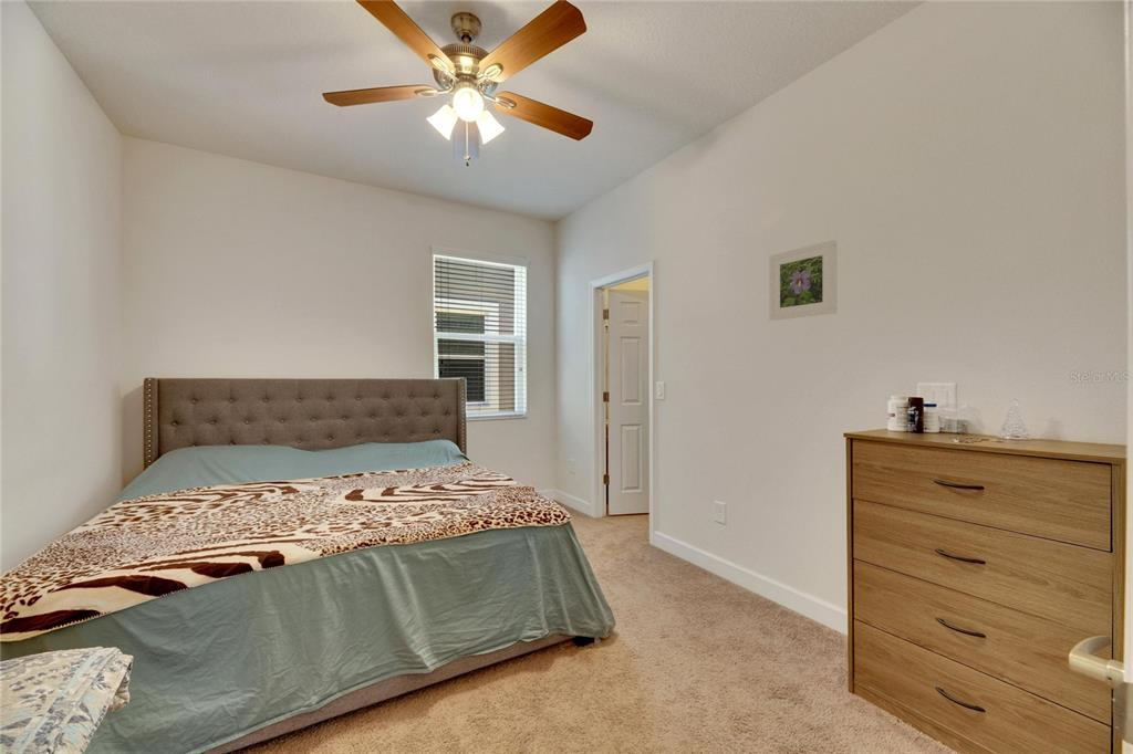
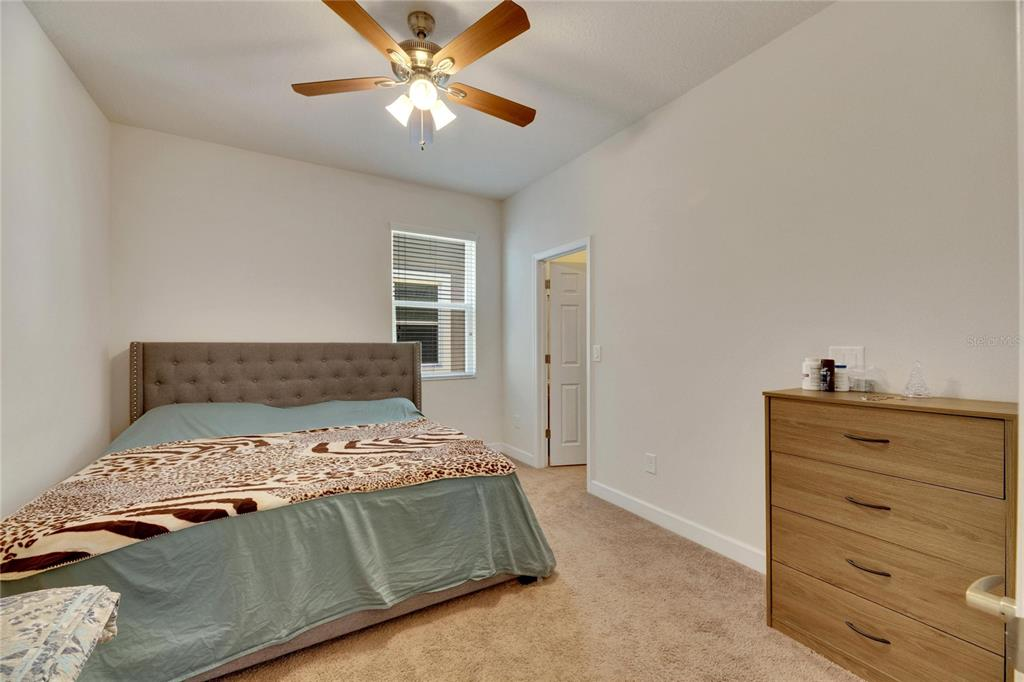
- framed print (801, 282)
